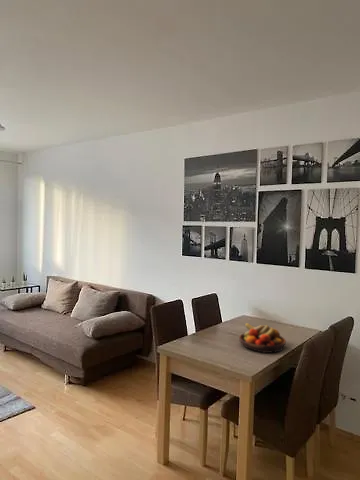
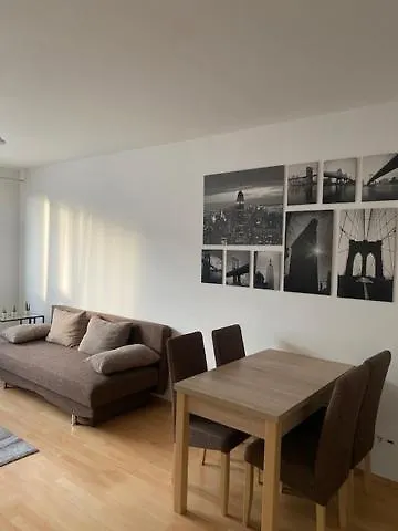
- fruit bowl (261, 336)
